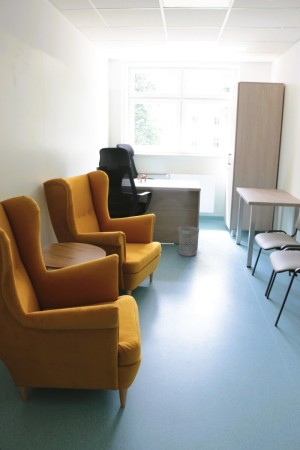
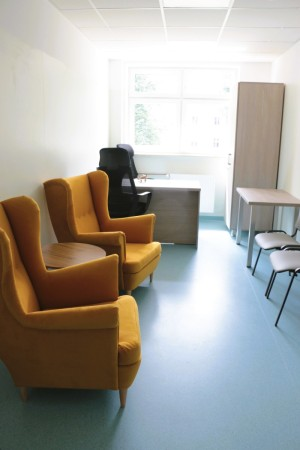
- wastebasket (188, 241)
